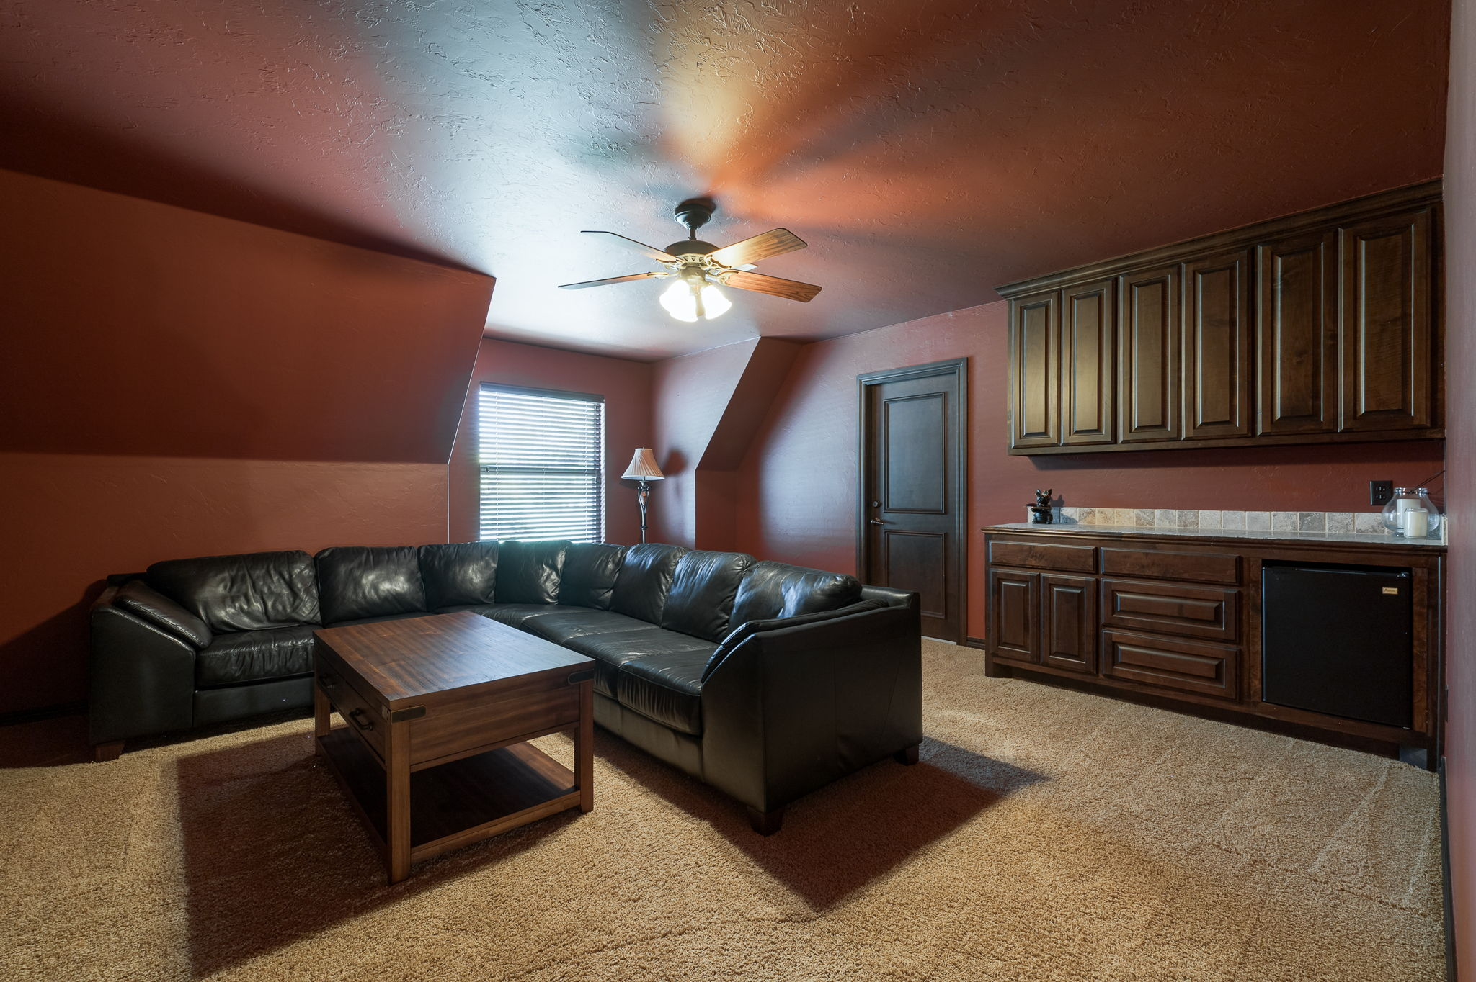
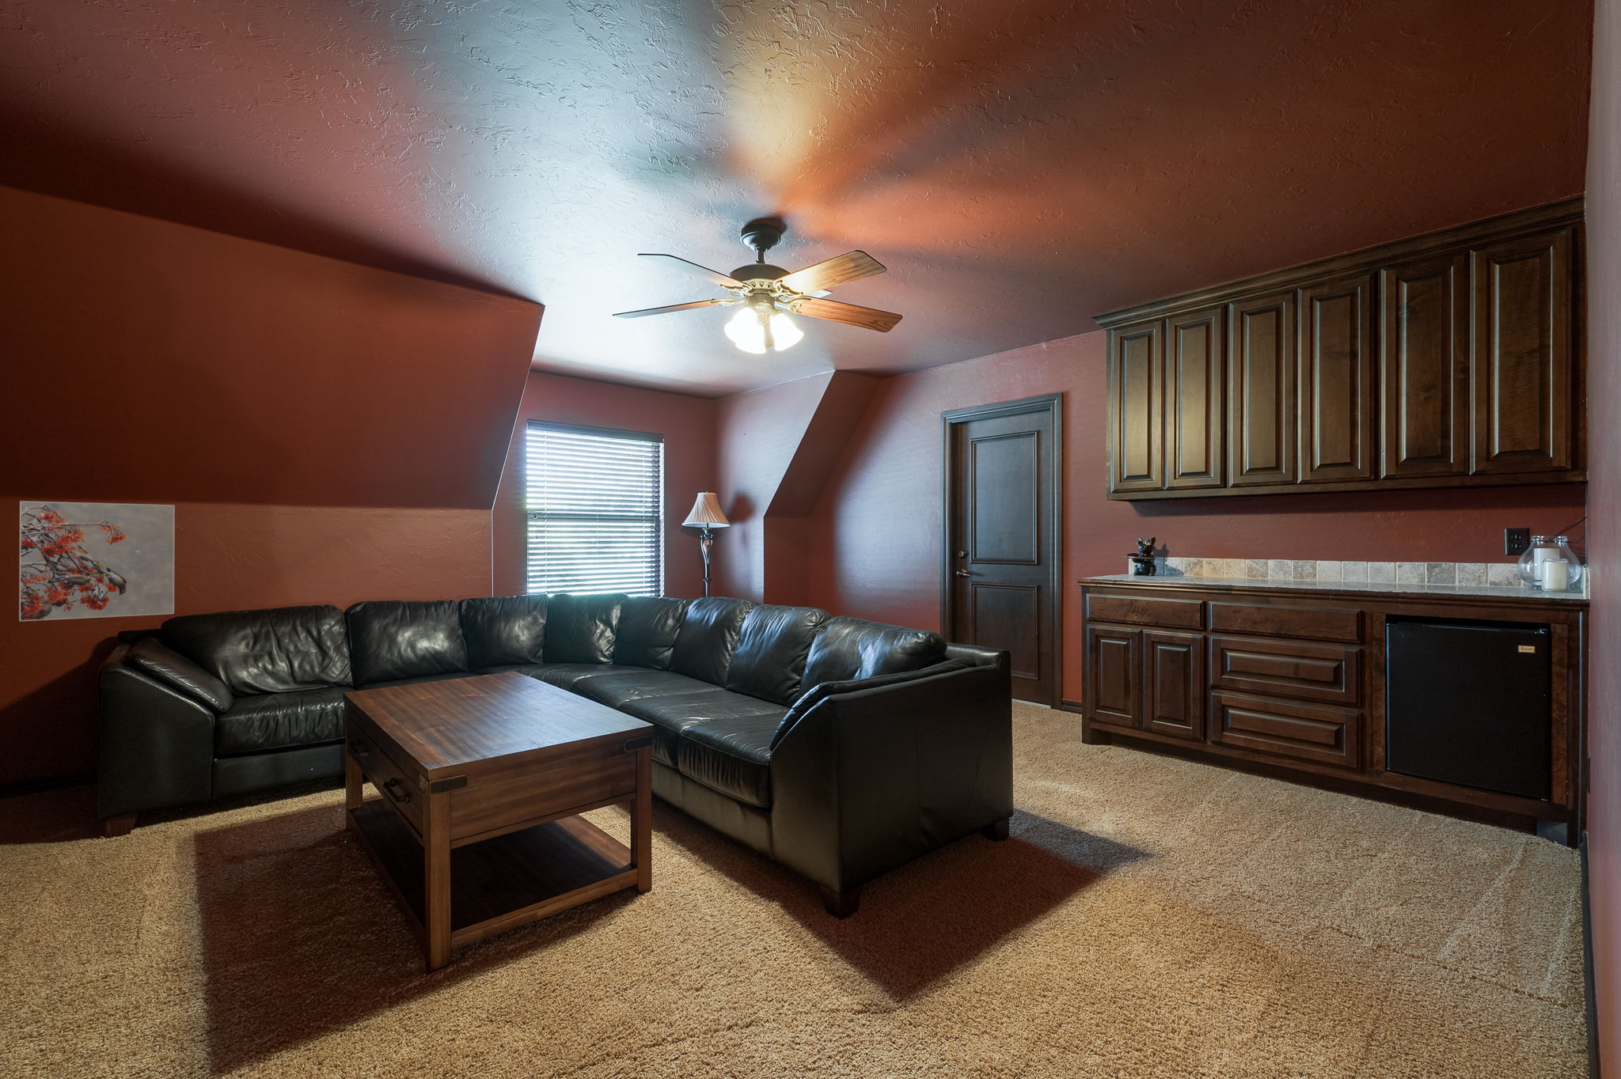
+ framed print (100, 560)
